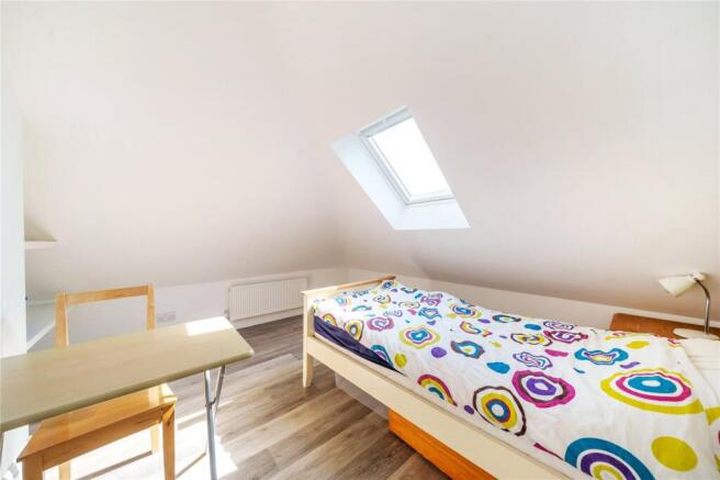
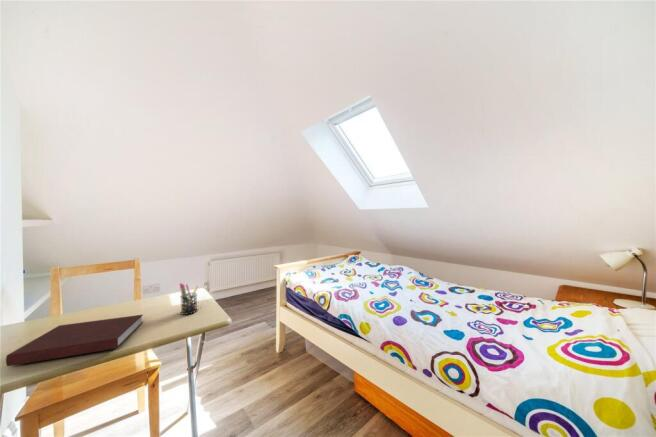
+ notebook (86, 336)
+ pen holder (187, 297)
